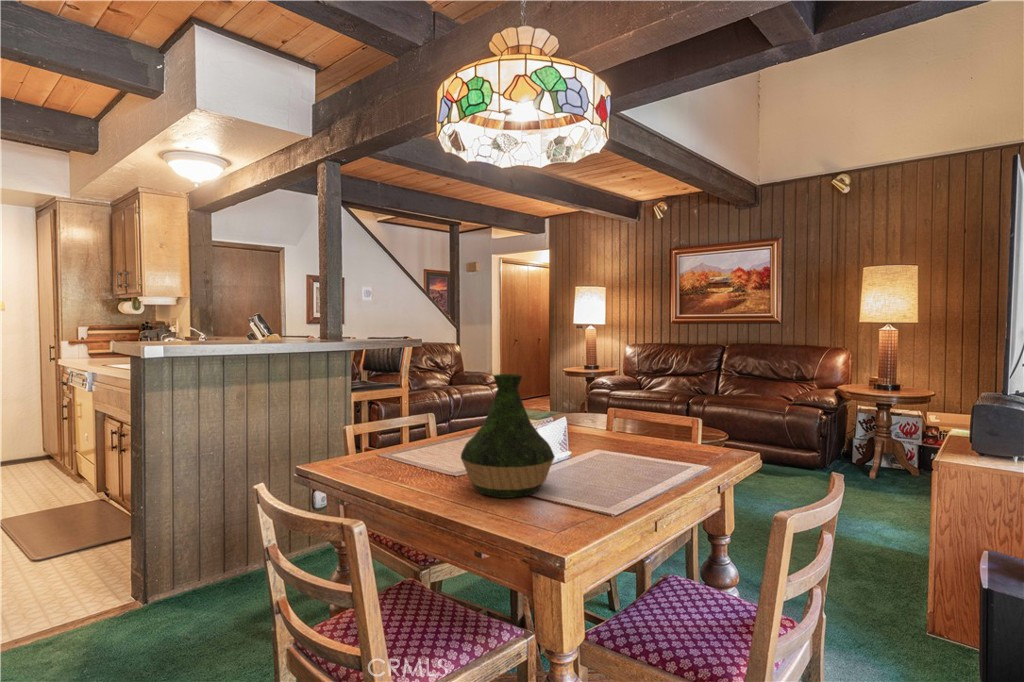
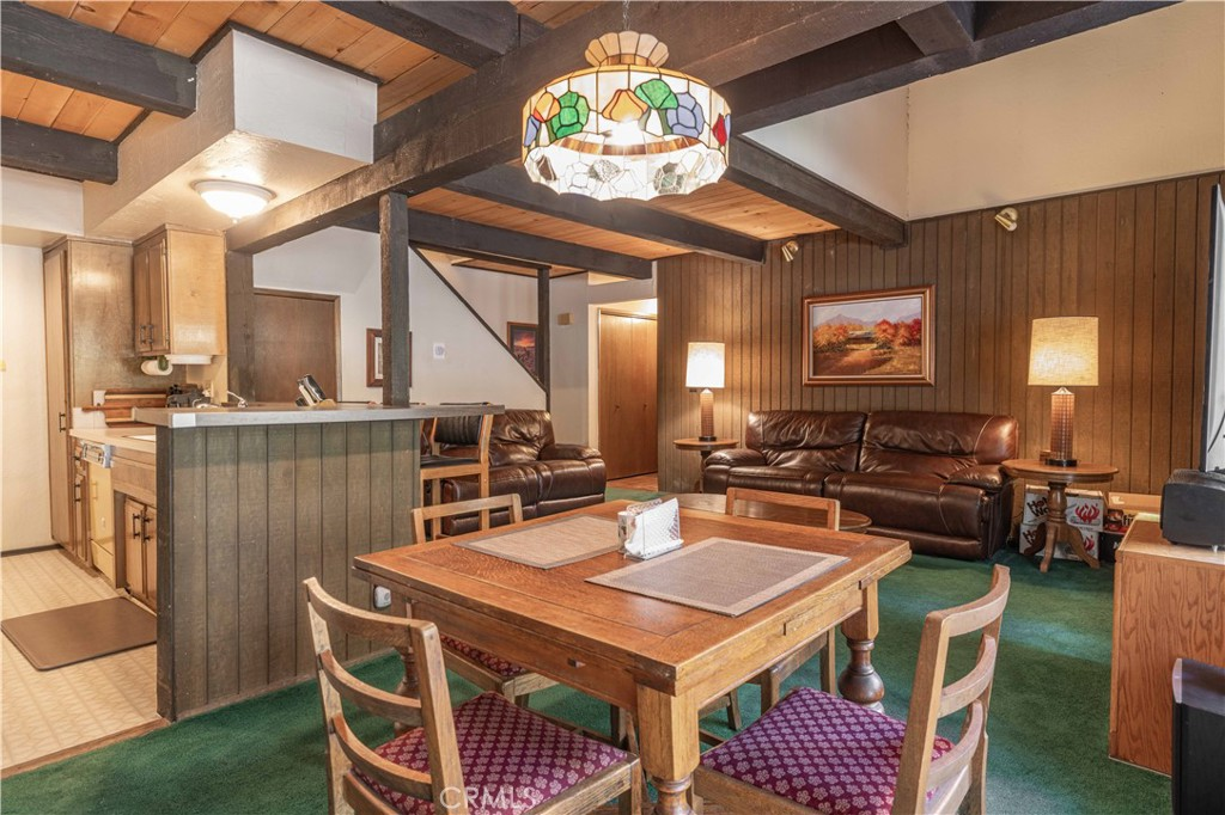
- vase (507, 432)
